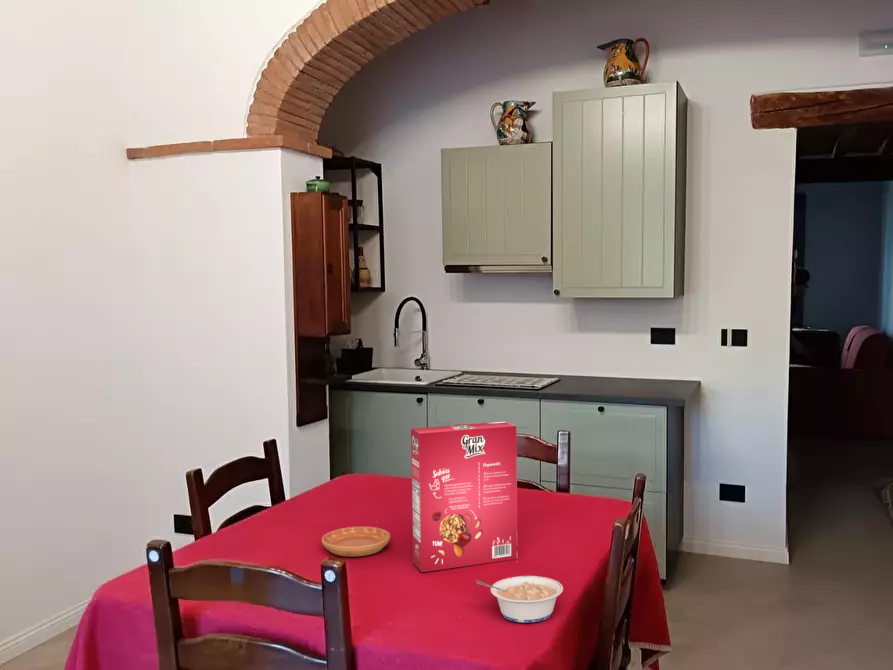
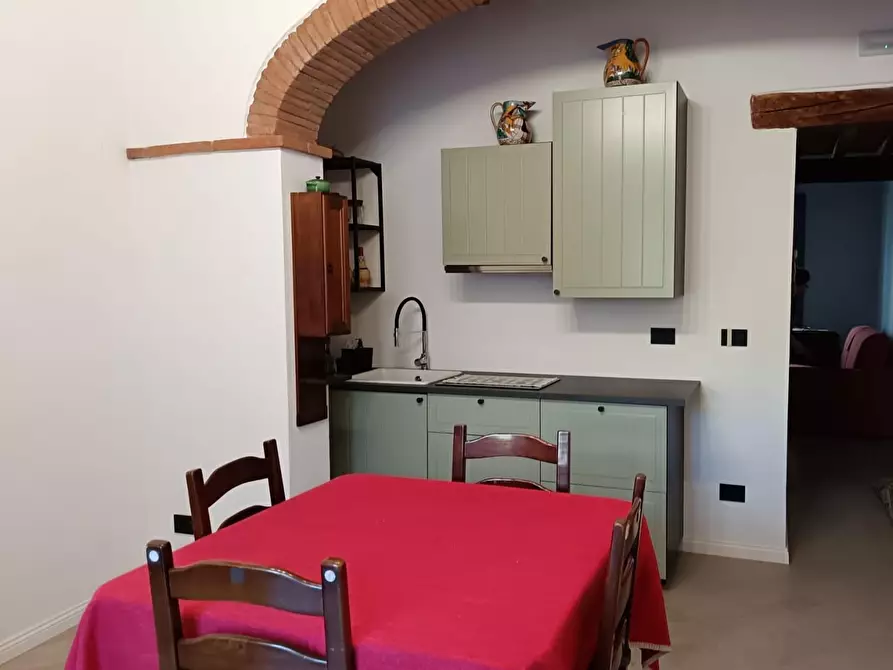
- saucer (356, 542)
- legume (524, 598)
- cereal box (464, 494)
